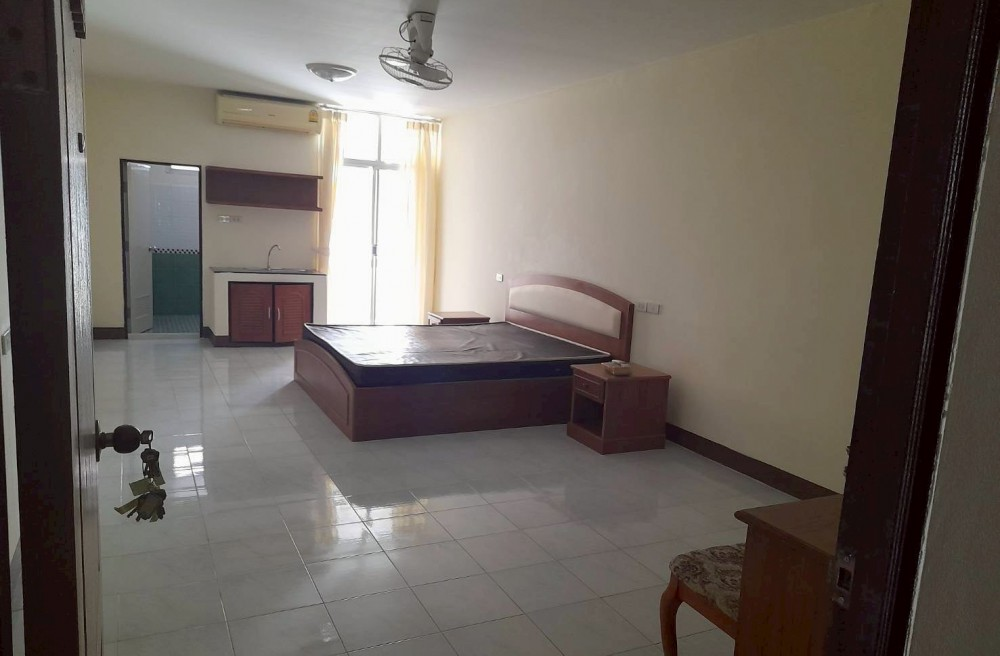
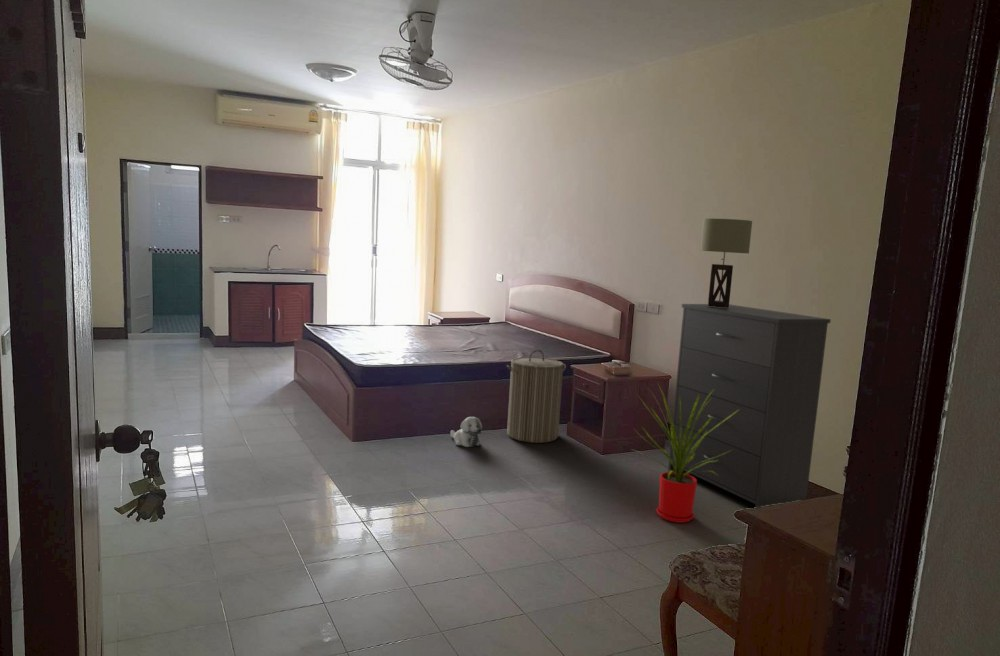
+ table lamp (723, 263)
+ dresser (741, 400)
+ laundry hamper (535, 392)
+ plush toy (466, 428)
+ house plant (681, 453)
